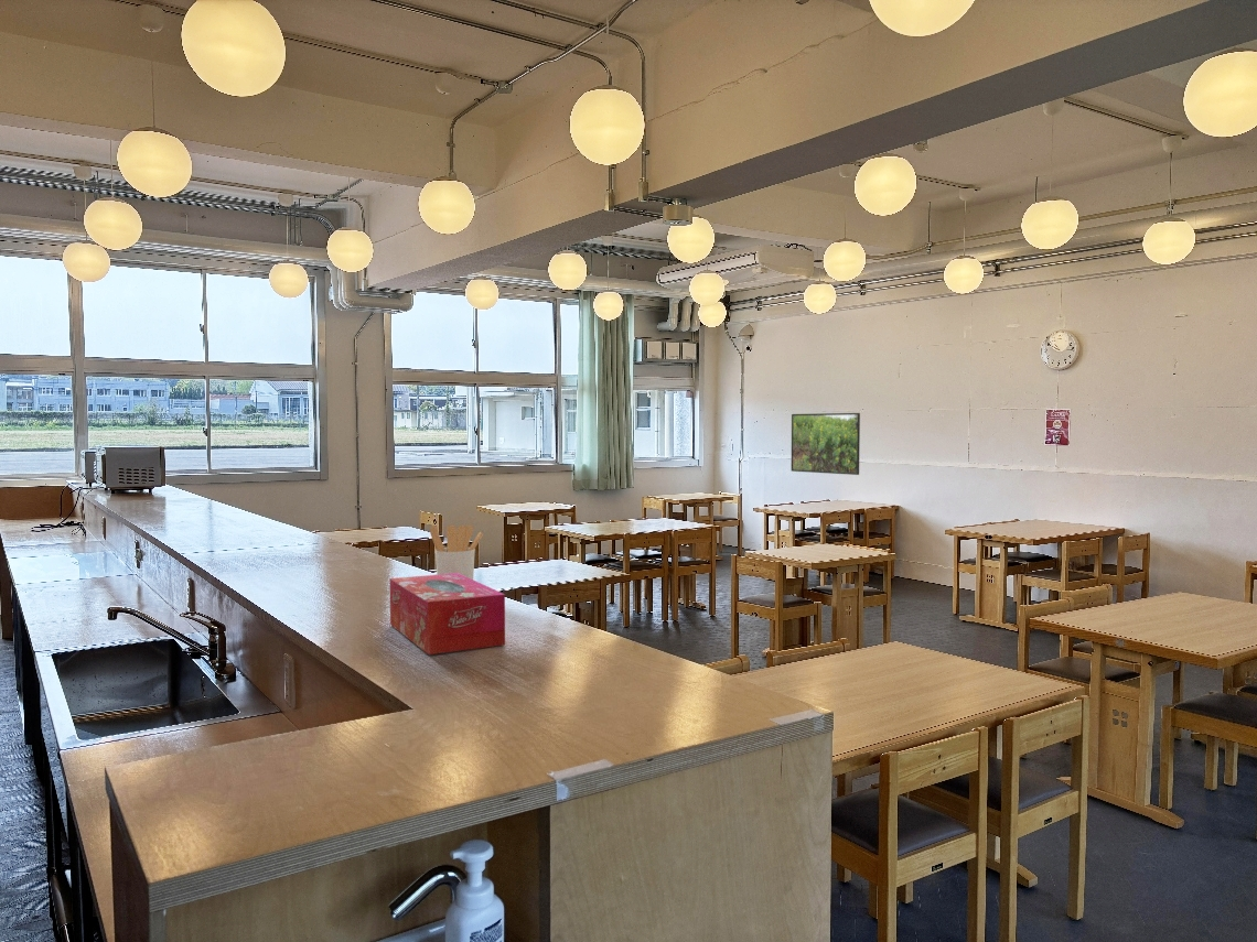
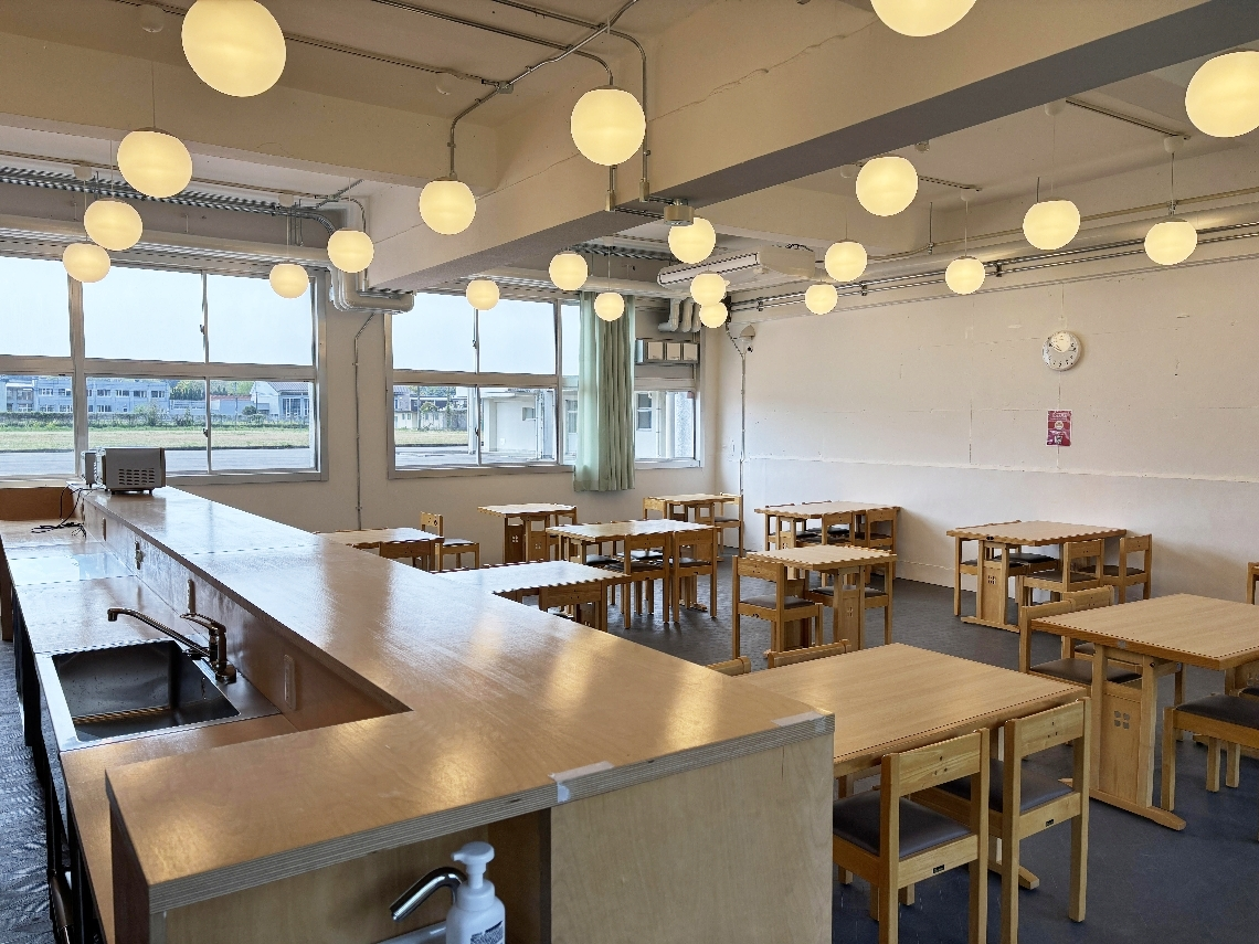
- tissue box (444, 609)
- utensil holder (456, 560)
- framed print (824, 443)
